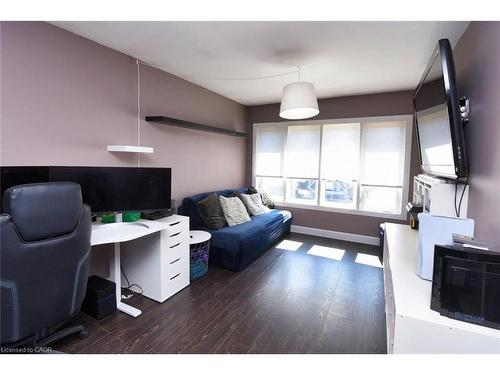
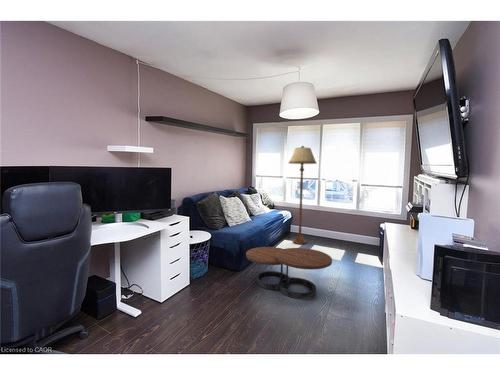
+ floor lamp (301, 194)
+ coffee table (286, 269)
